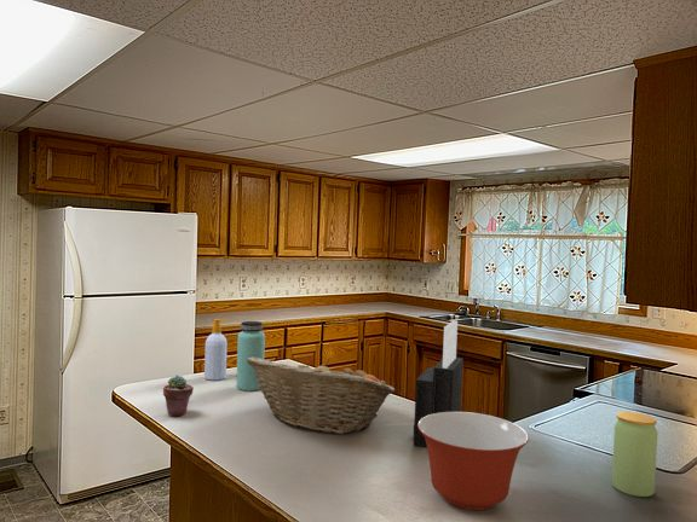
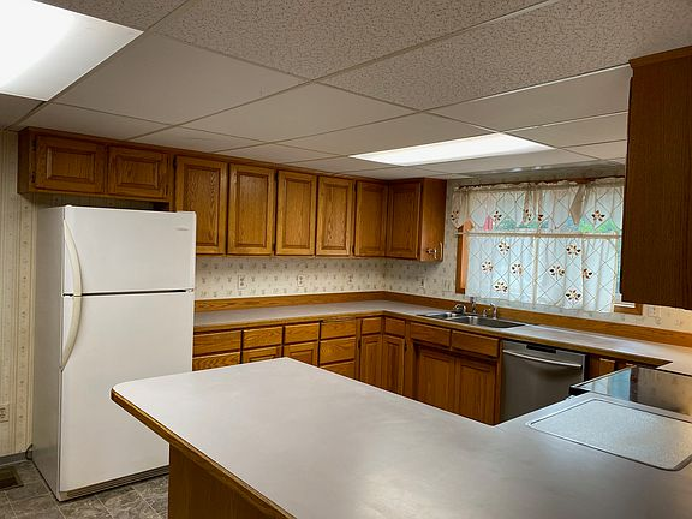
- mixing bowl (470, 462)
- bottle (250, 354)
- potted succulent (178, 394)
- fruit basket (318, 385)
- soap bottle (217, 348)
- knife block (436, 379)
- jar (634, 452)
